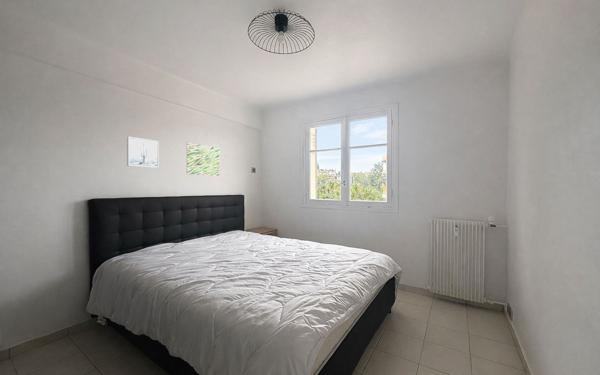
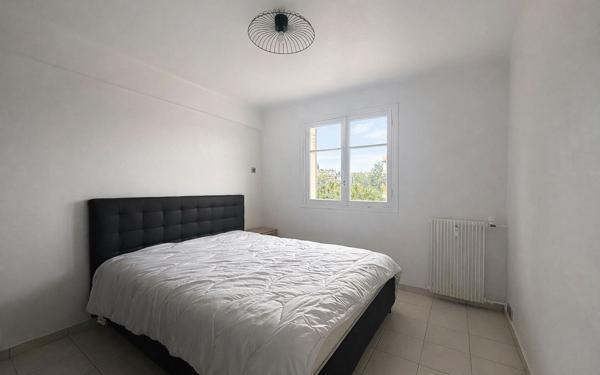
- wall art (204, 160)
- wall art (143, 152)
